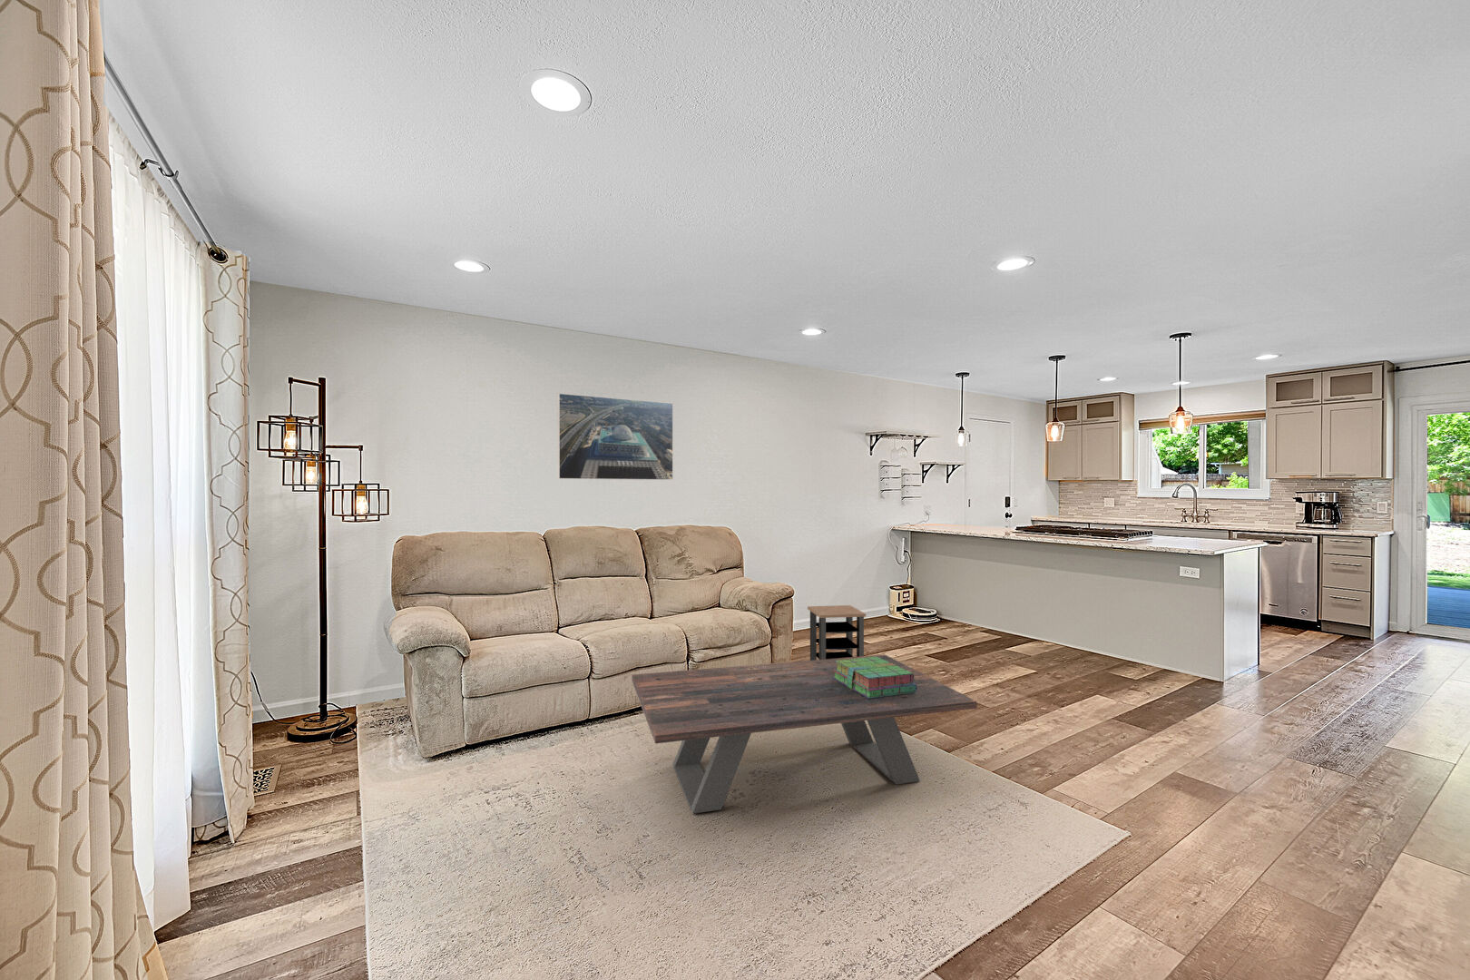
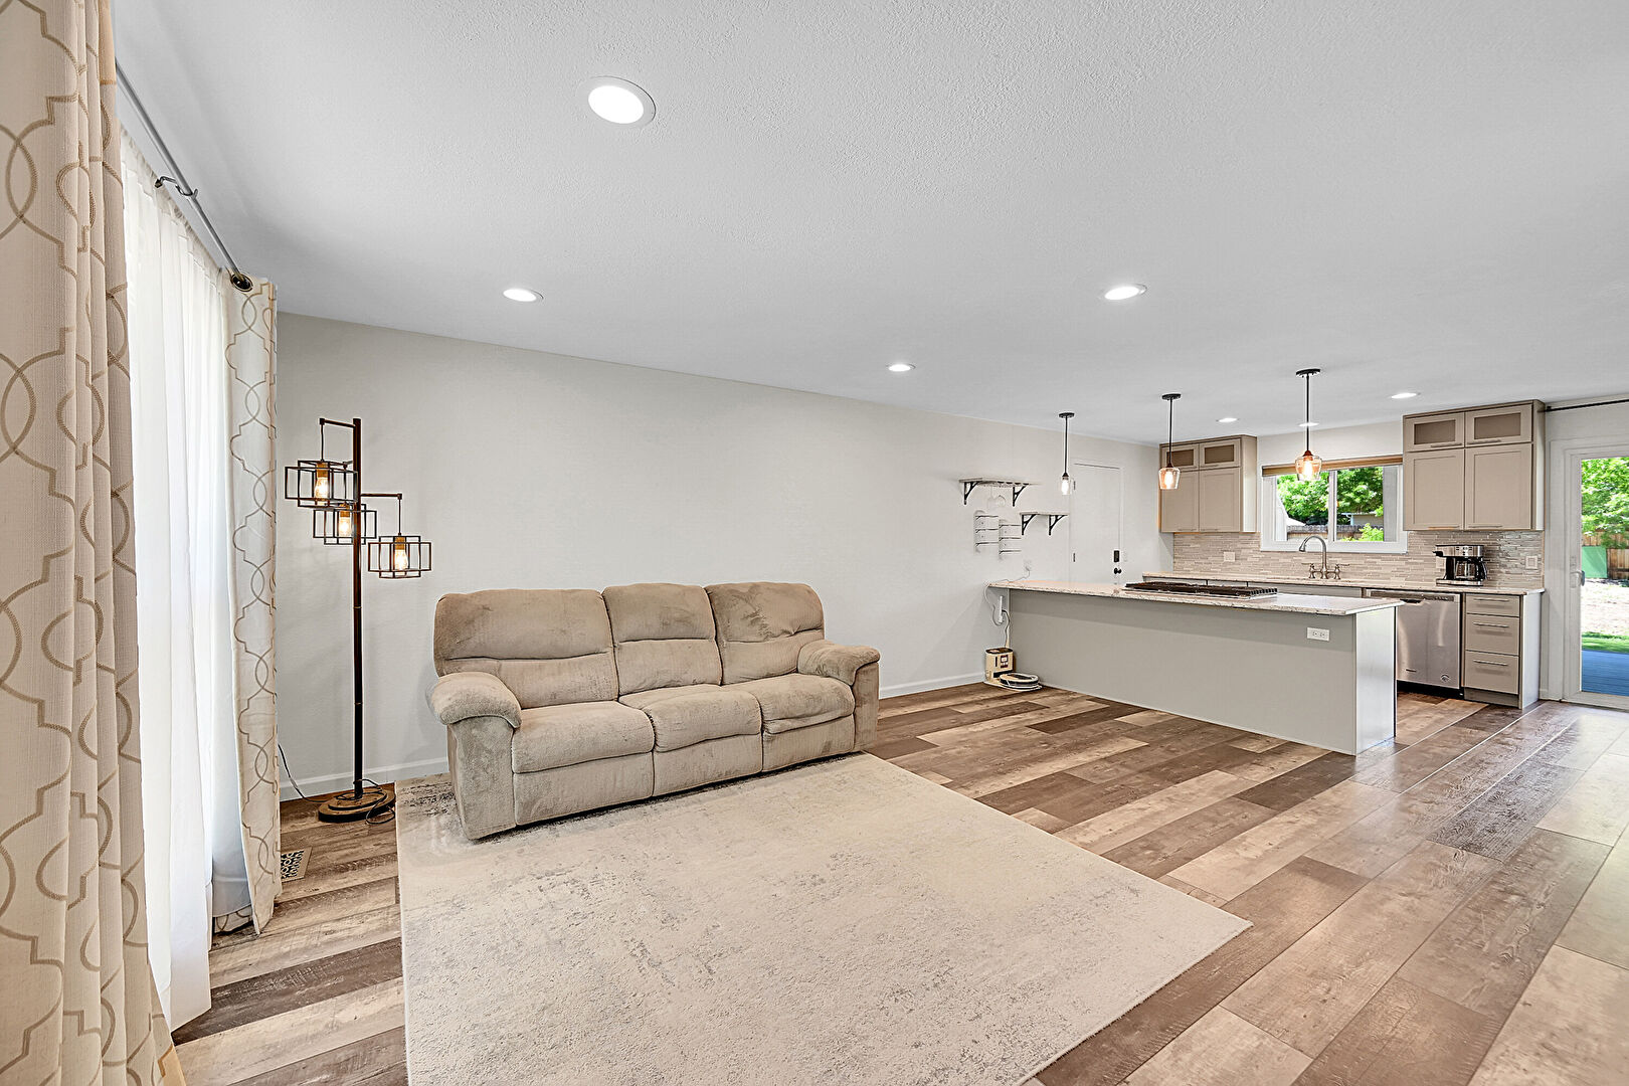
- coffee table (792, 727)
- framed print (618, 439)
- stack of books (873, 675)
- side table (836, 648)
